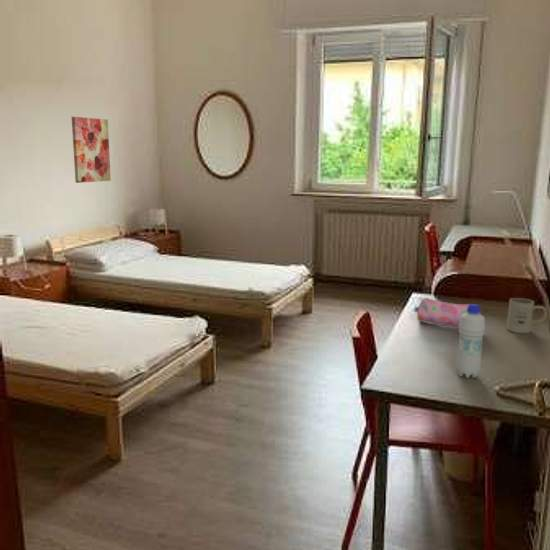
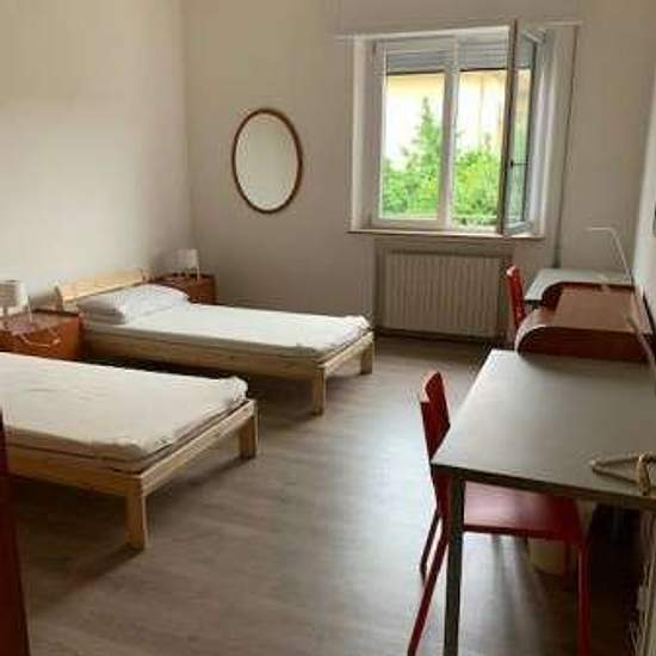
- mug (527, 316)
- wall art (92, 150)
- bottle (470, 340)
- pencil case (447, 313)
